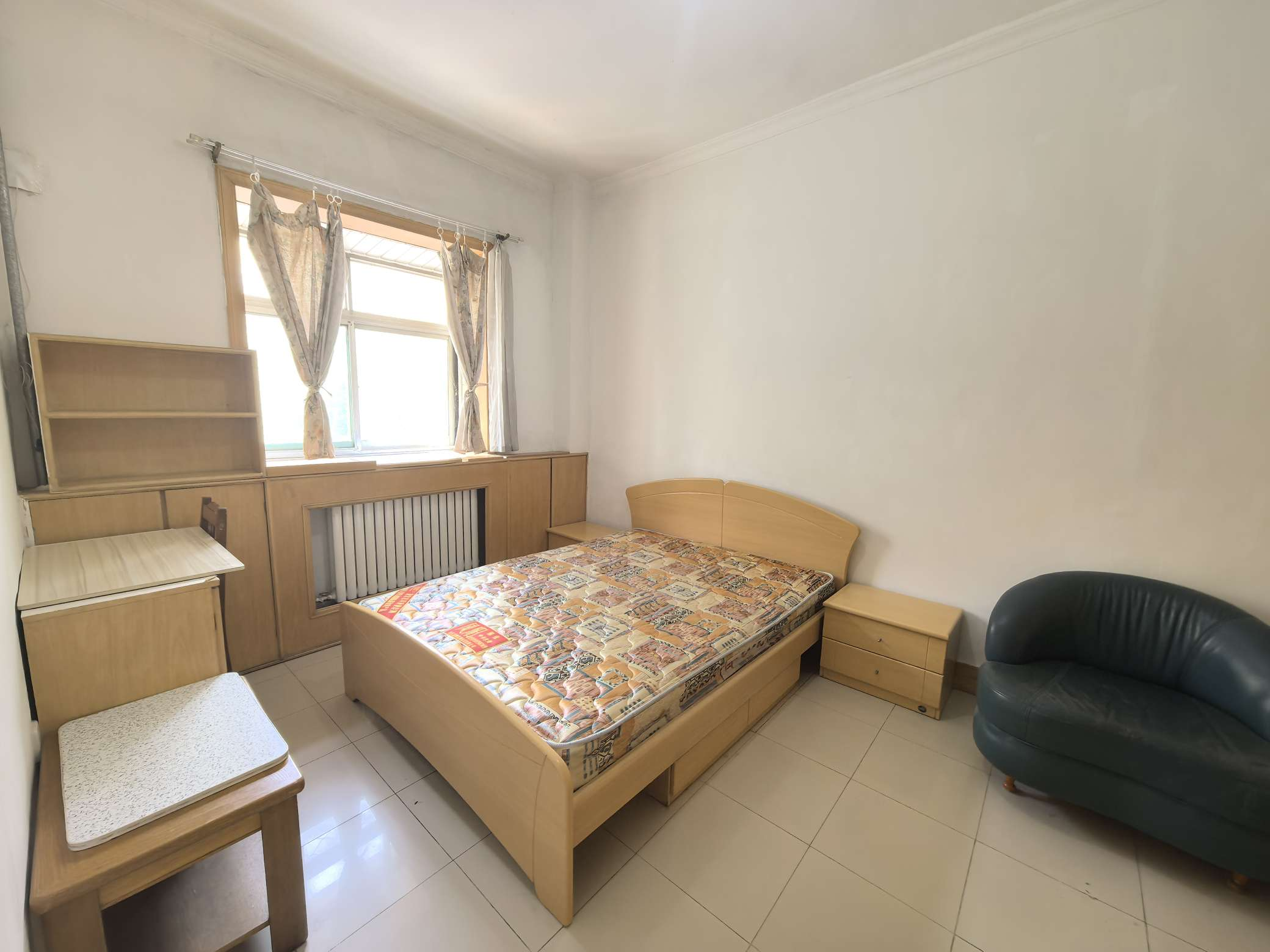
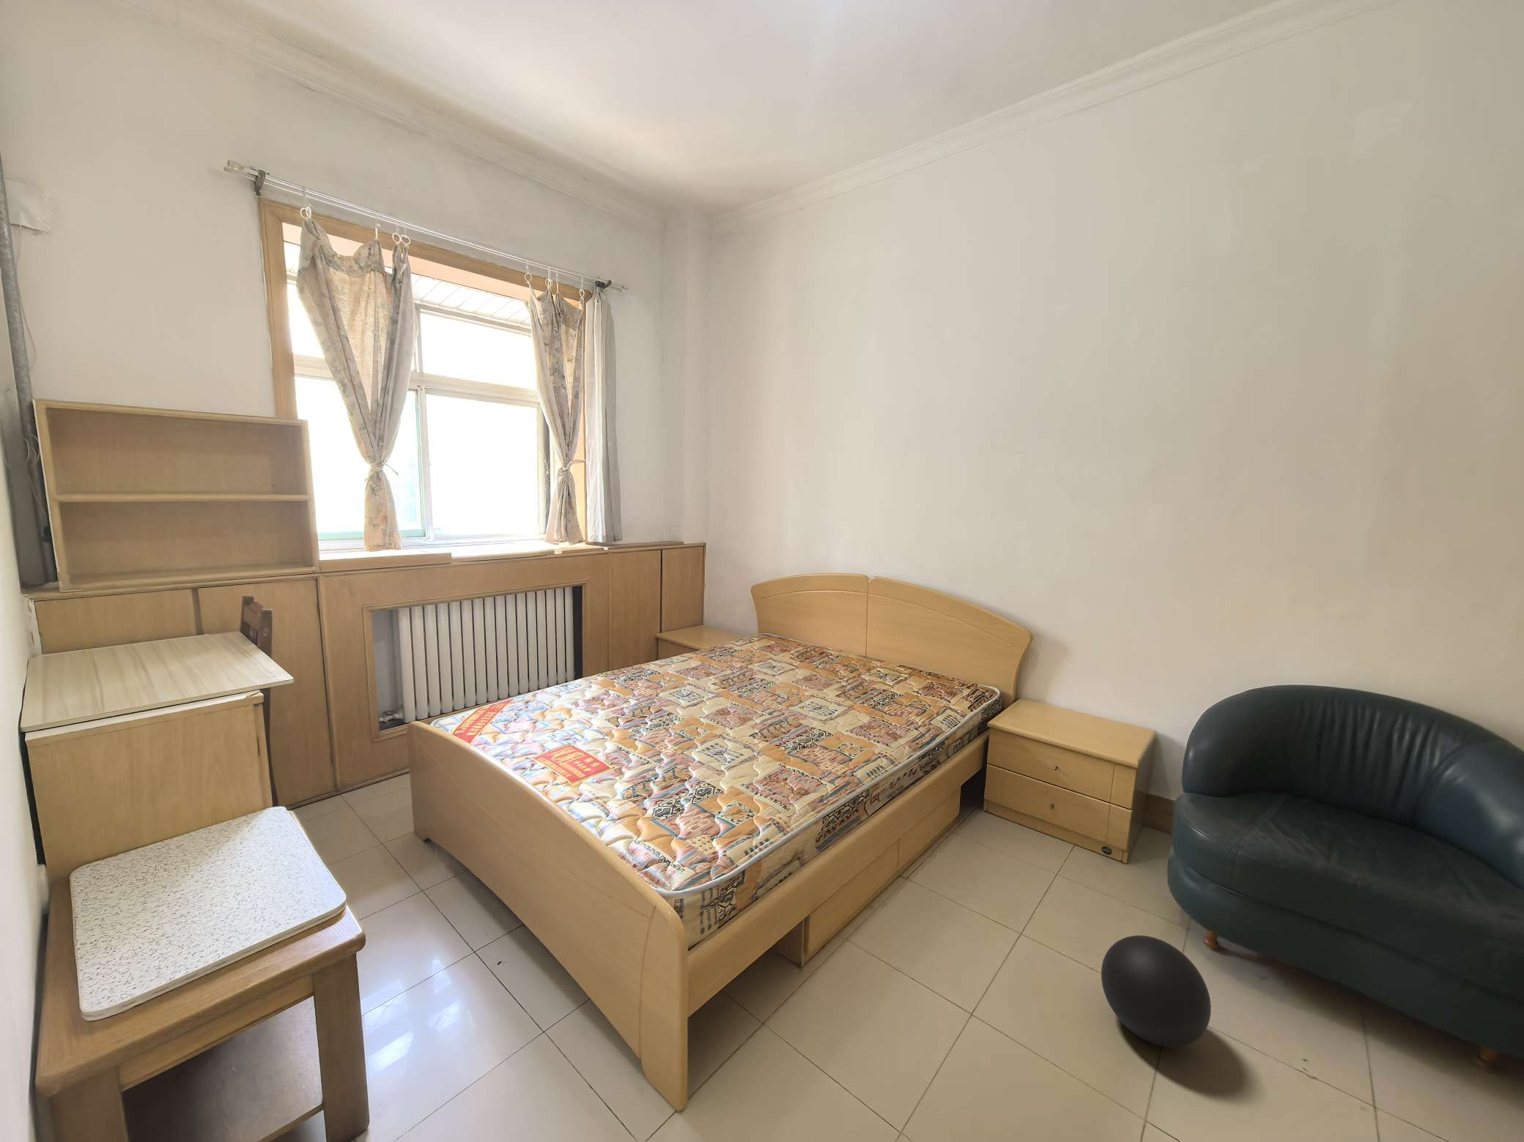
+ ball (1153, 988)
